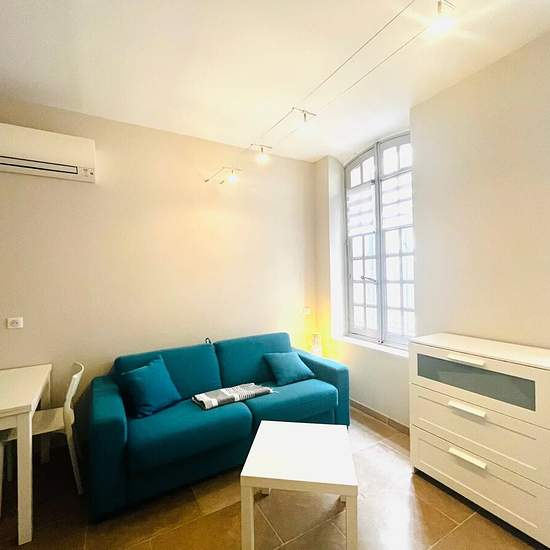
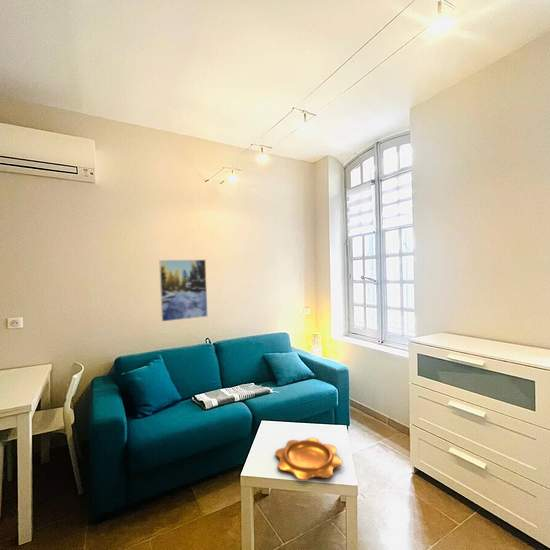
+ decorative bowl (308, 456)
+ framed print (184, 289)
